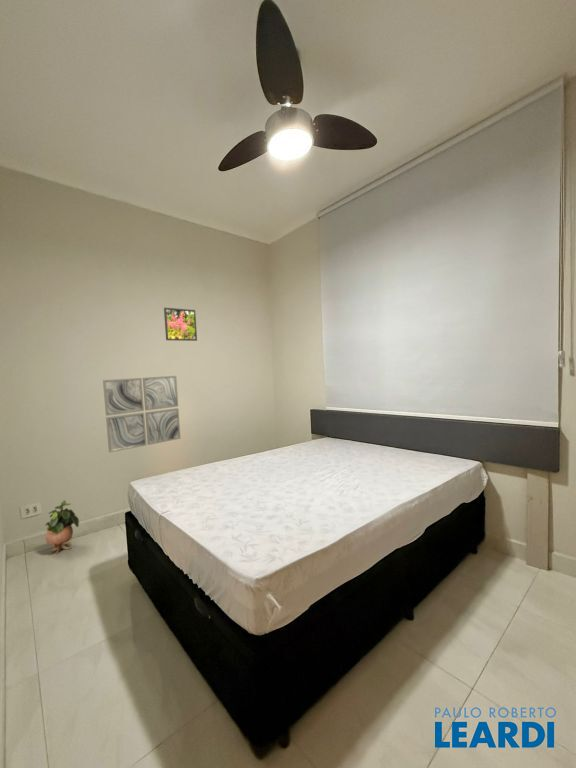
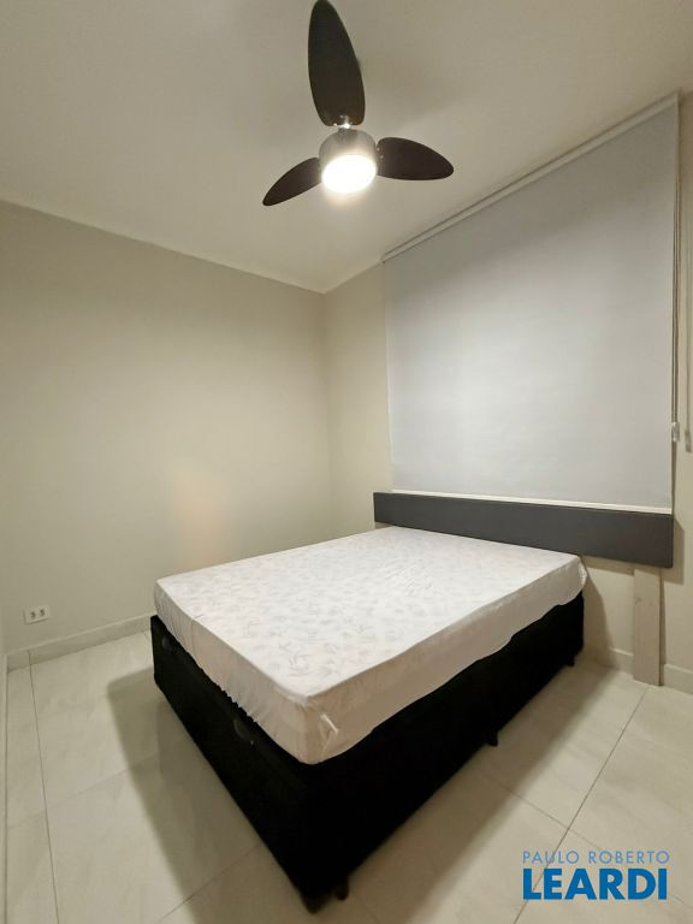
- wall art (145, 412)
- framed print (181, 324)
- potted plant (62, 526)
